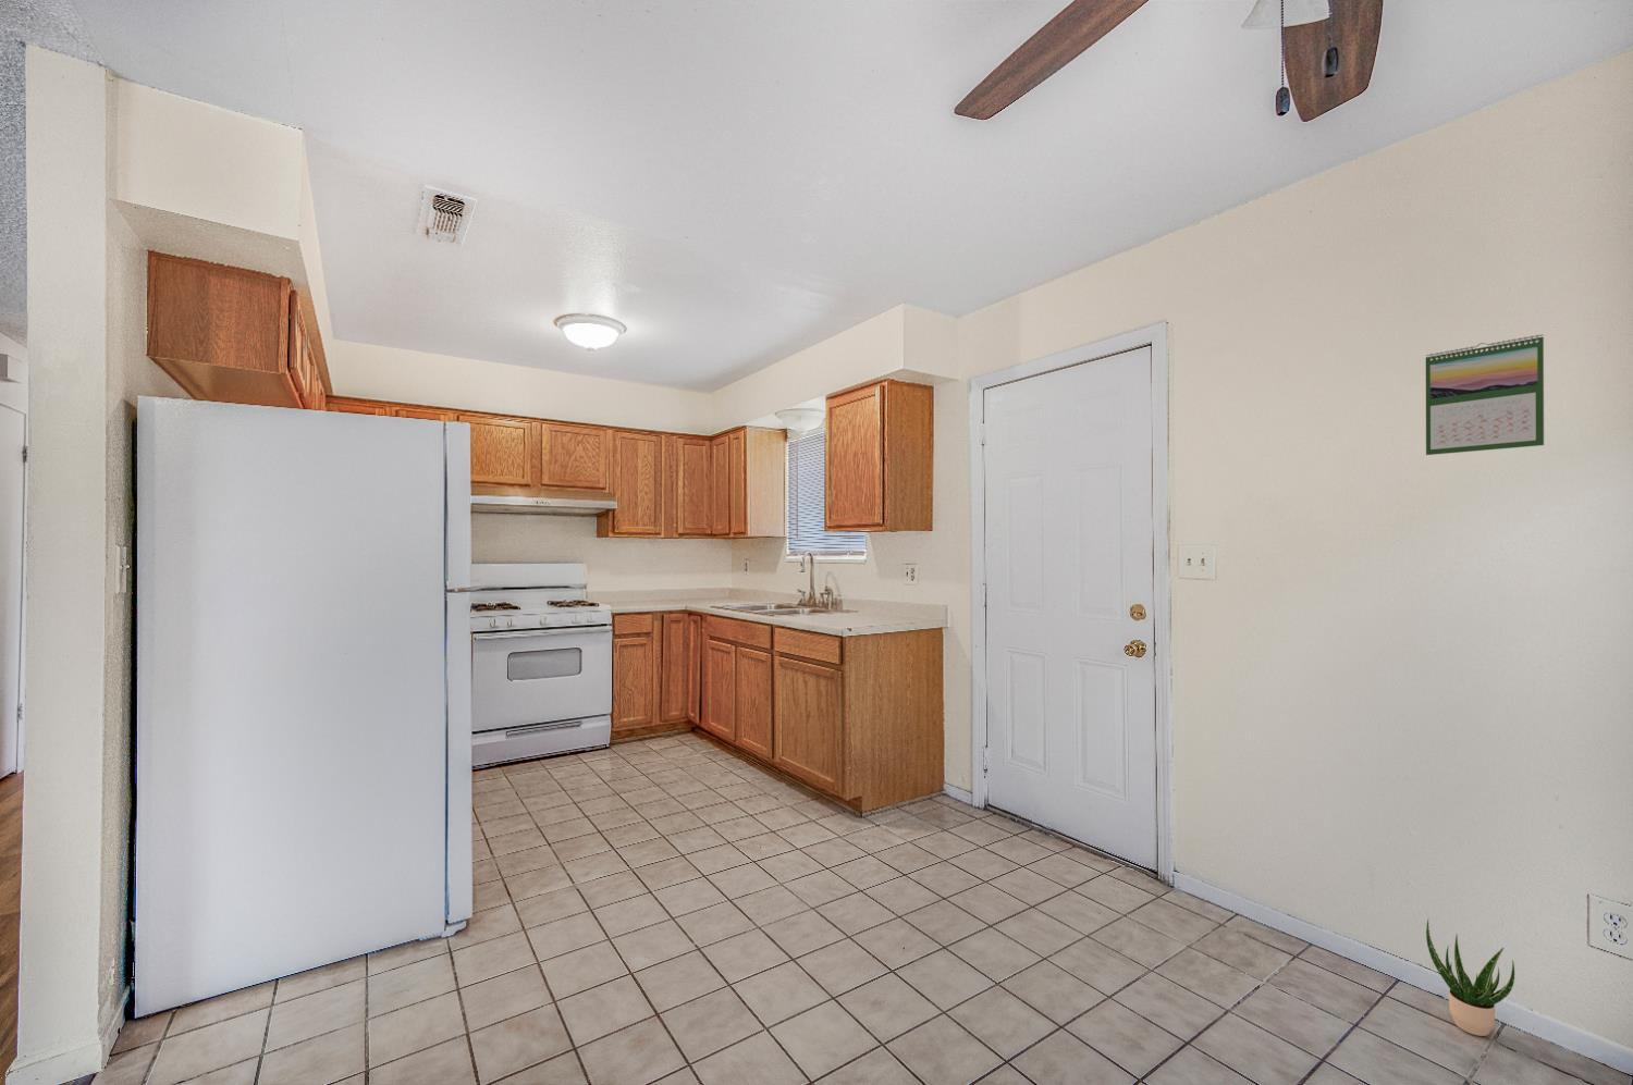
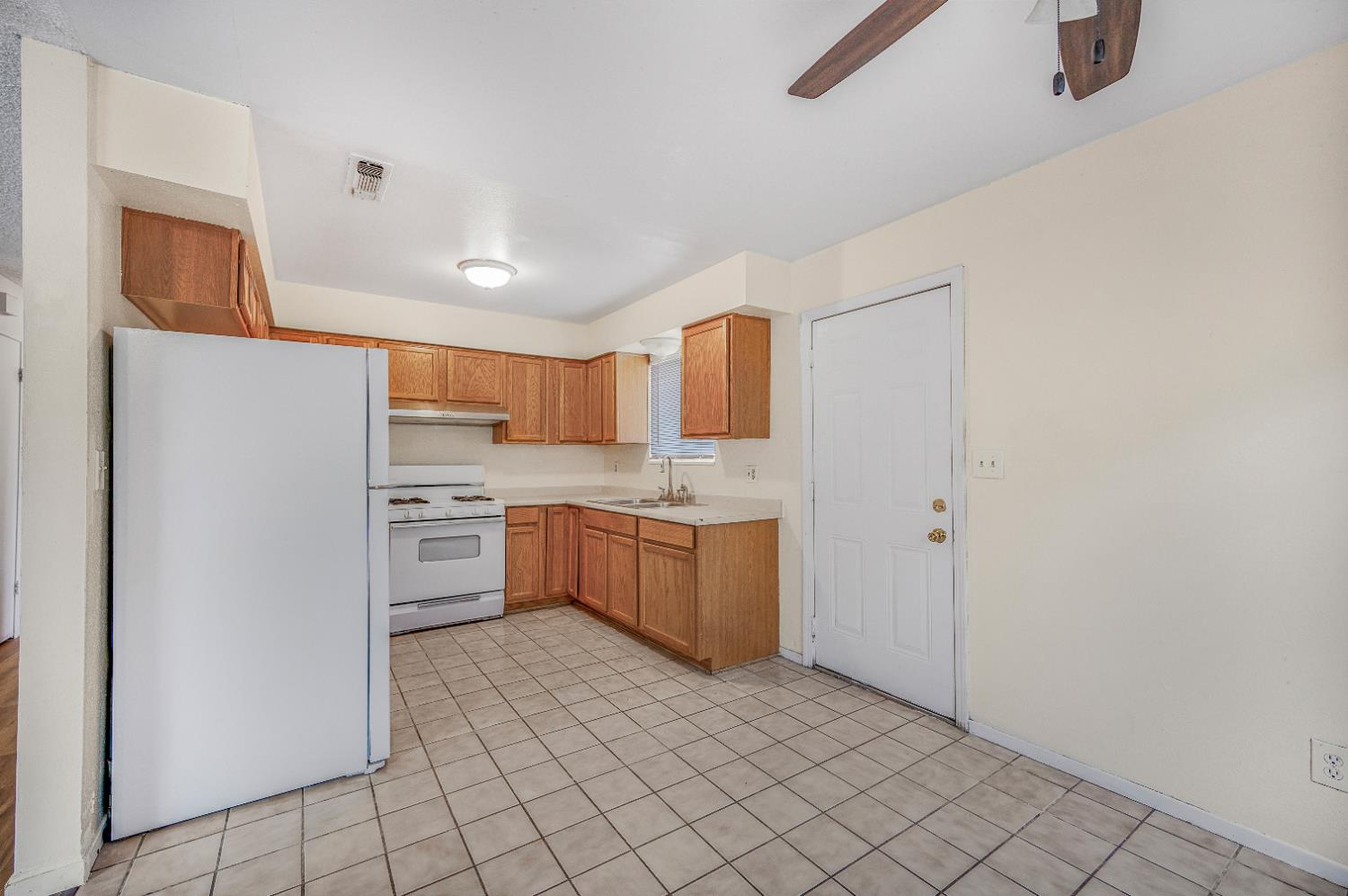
- potted plant (1468, 980)
- calendar (1482, 396)
